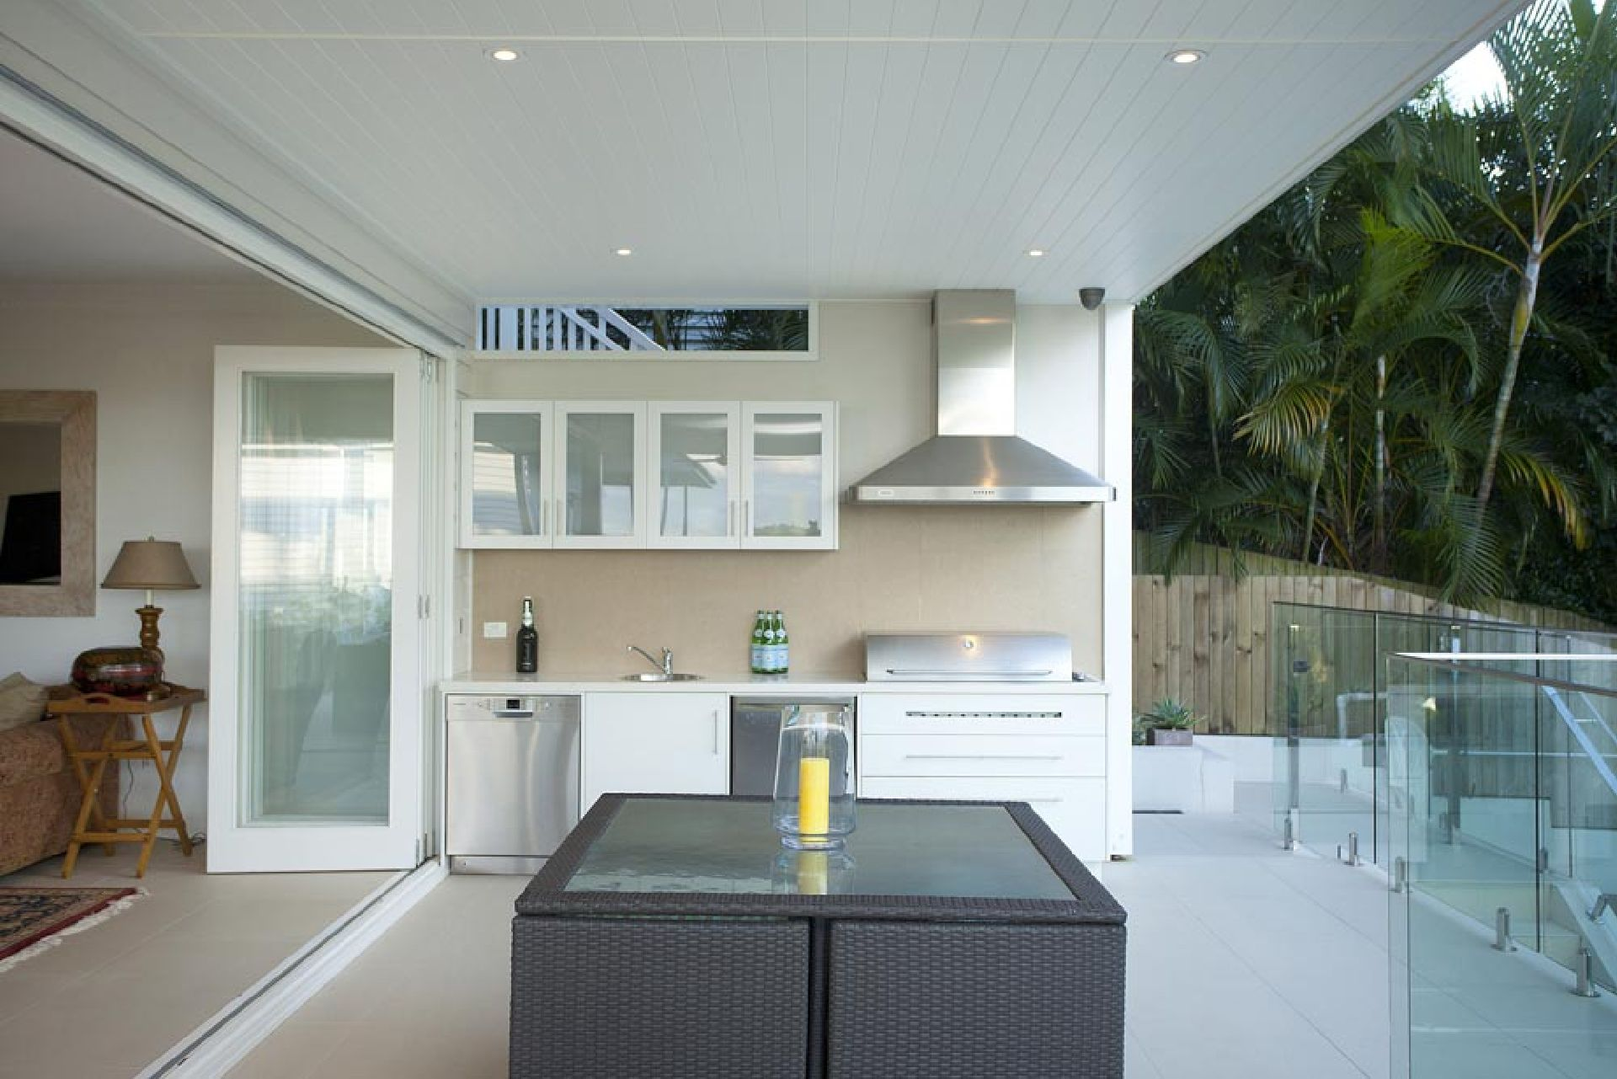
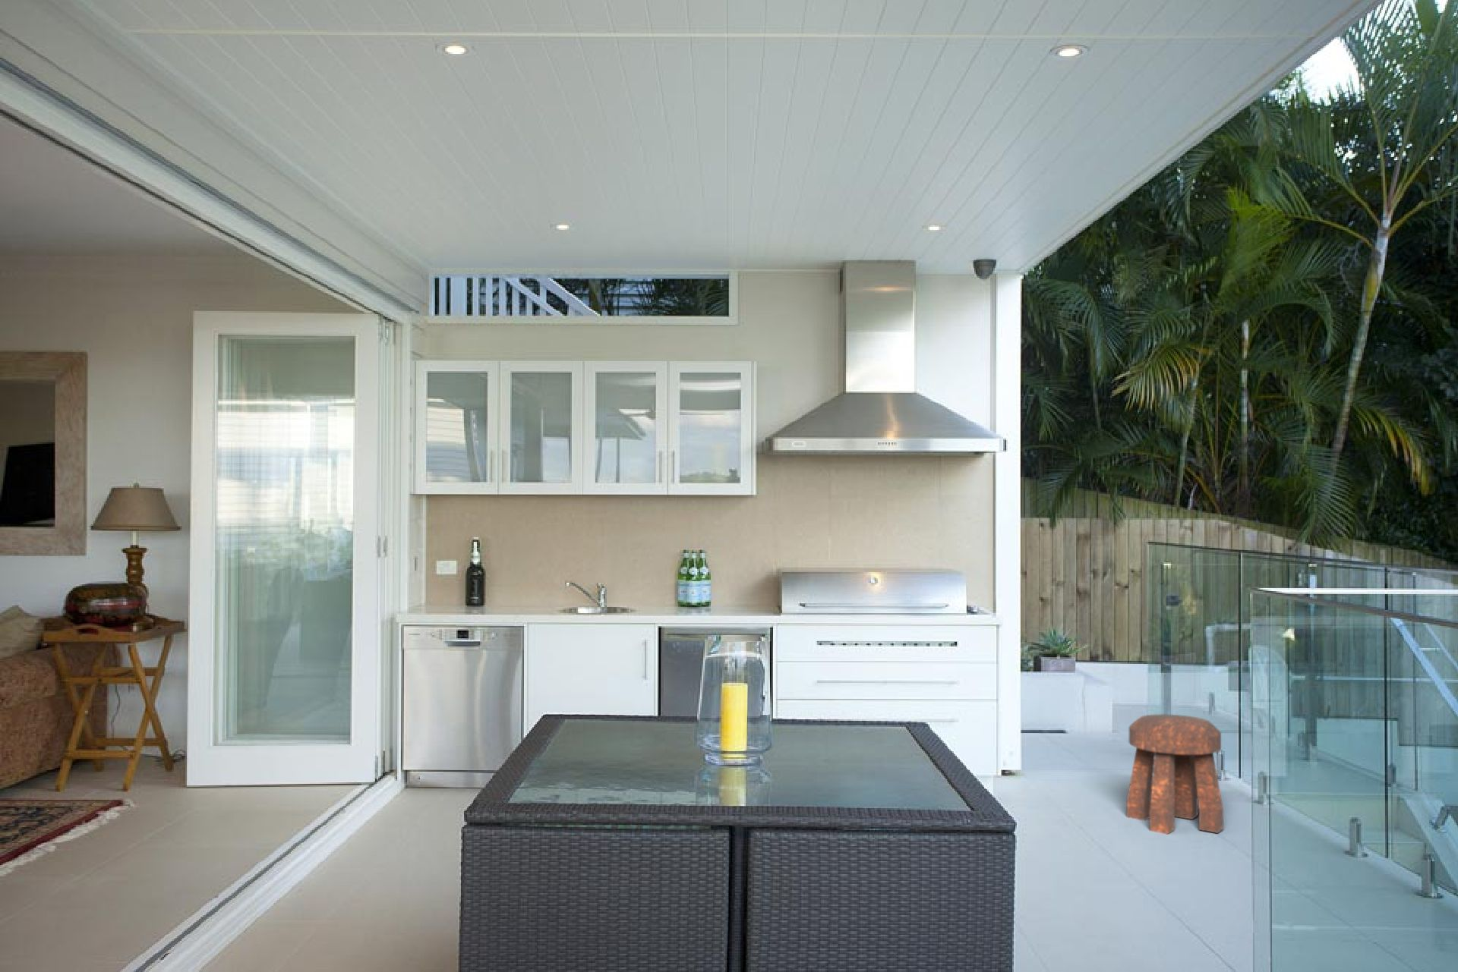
+ stool (1174, 770)
